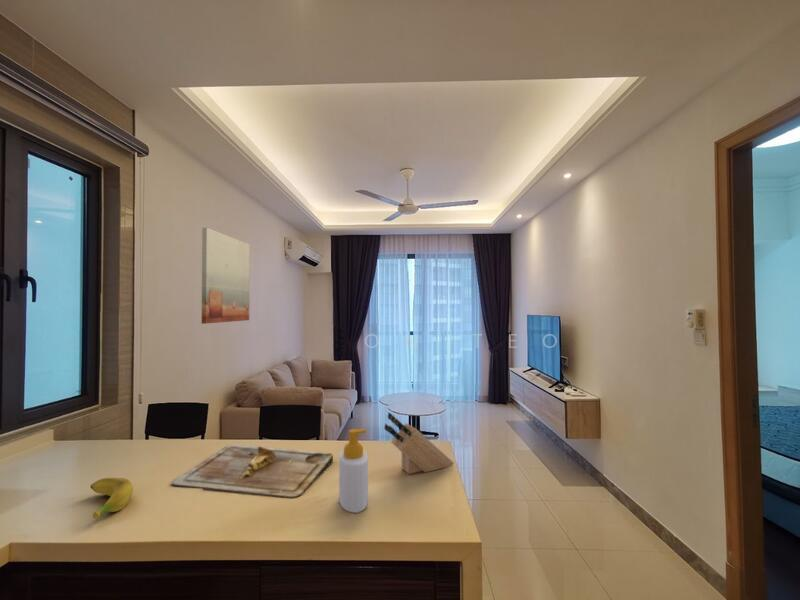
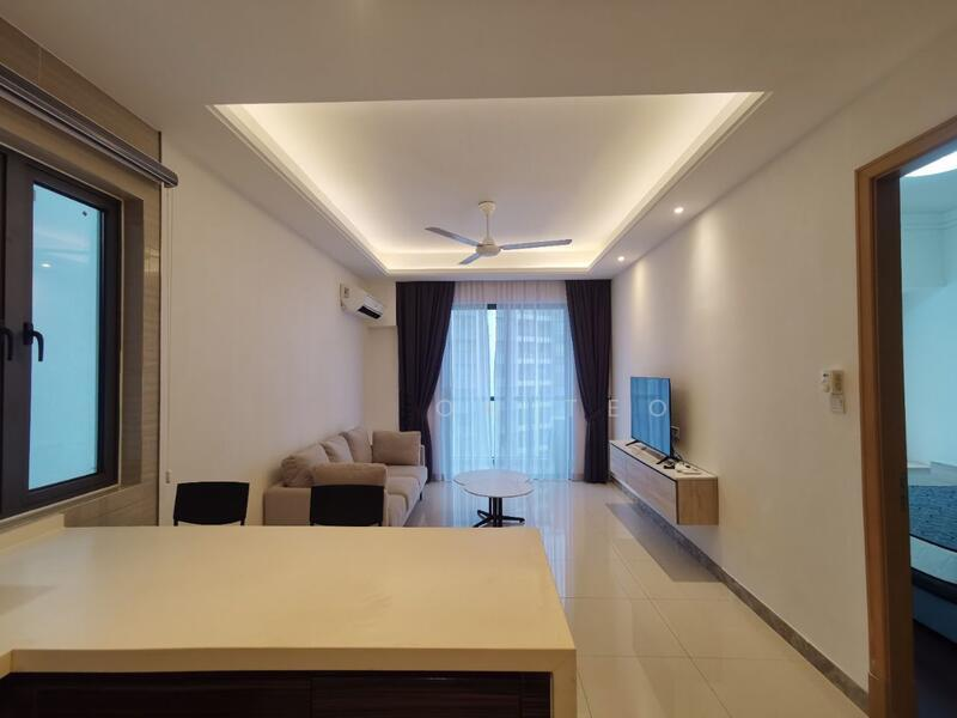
- wall art (228, 279)
- soap bottle (353, 465)
- banana (105, 494)
- knife block (418, 439)
- cutting board (258, 462)
